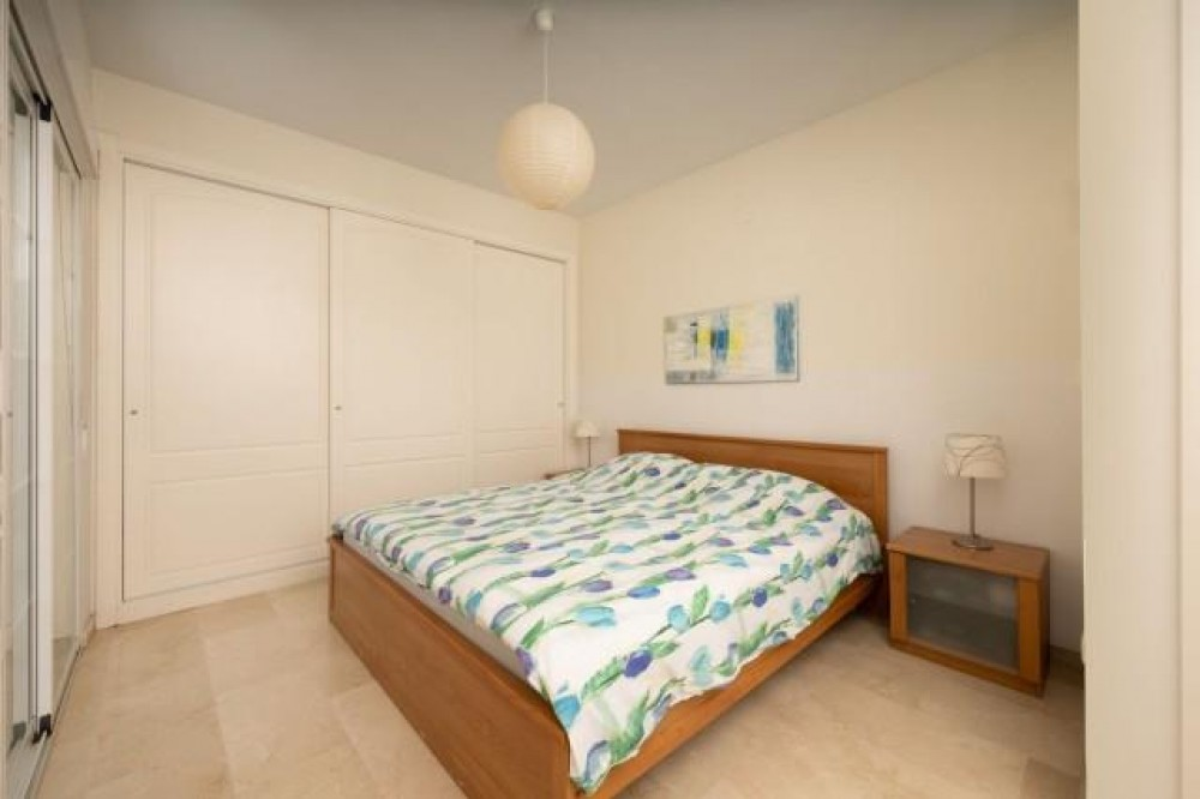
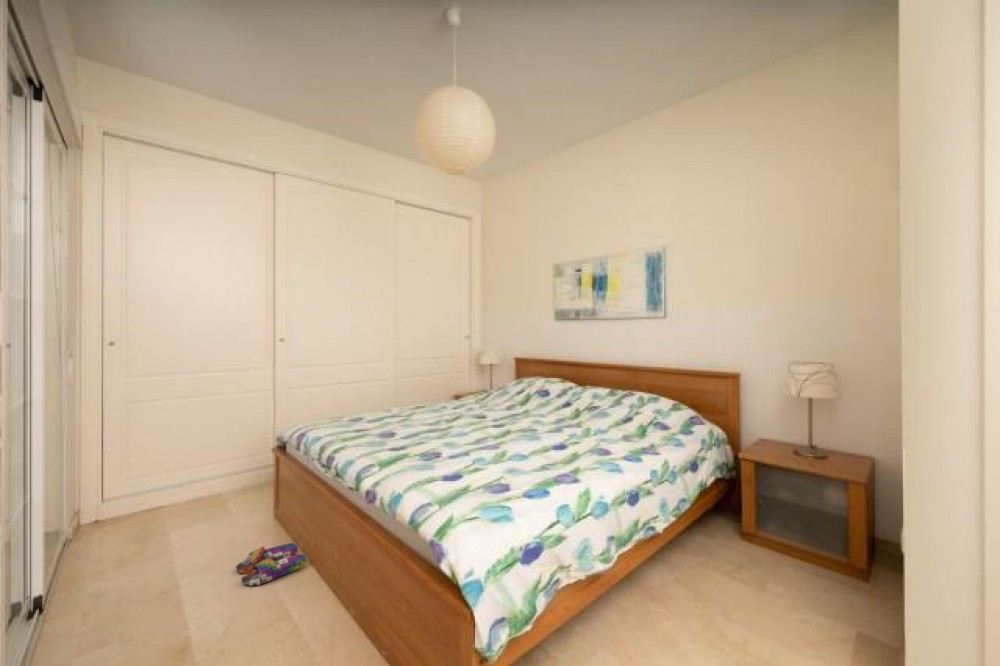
+ slippers (271, 558)
